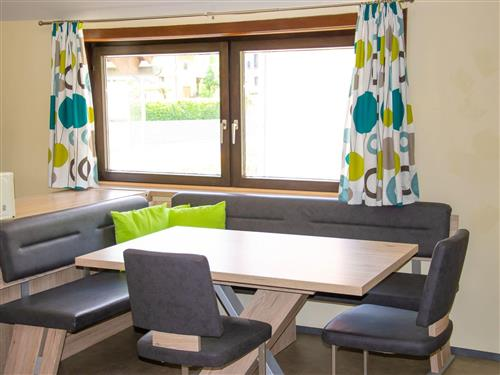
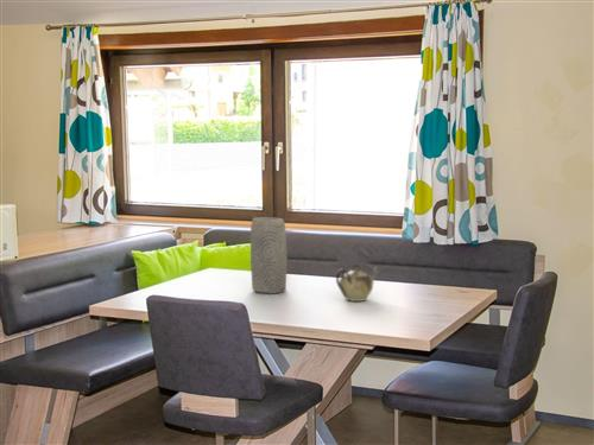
+ teapot (358, 281)
+ vase (268, 254)
